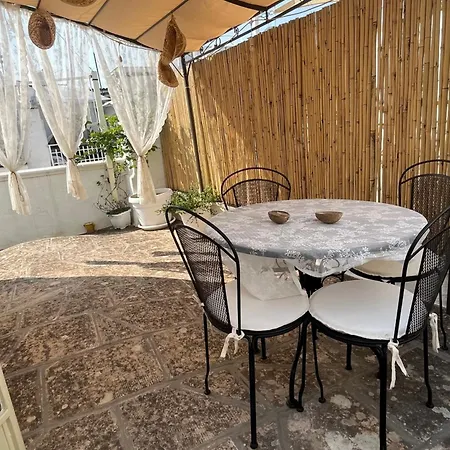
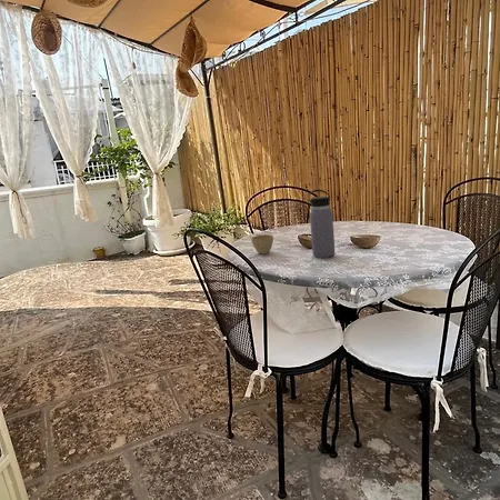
+ flower pot (262, 244)
+ water bottle (321, 222)
